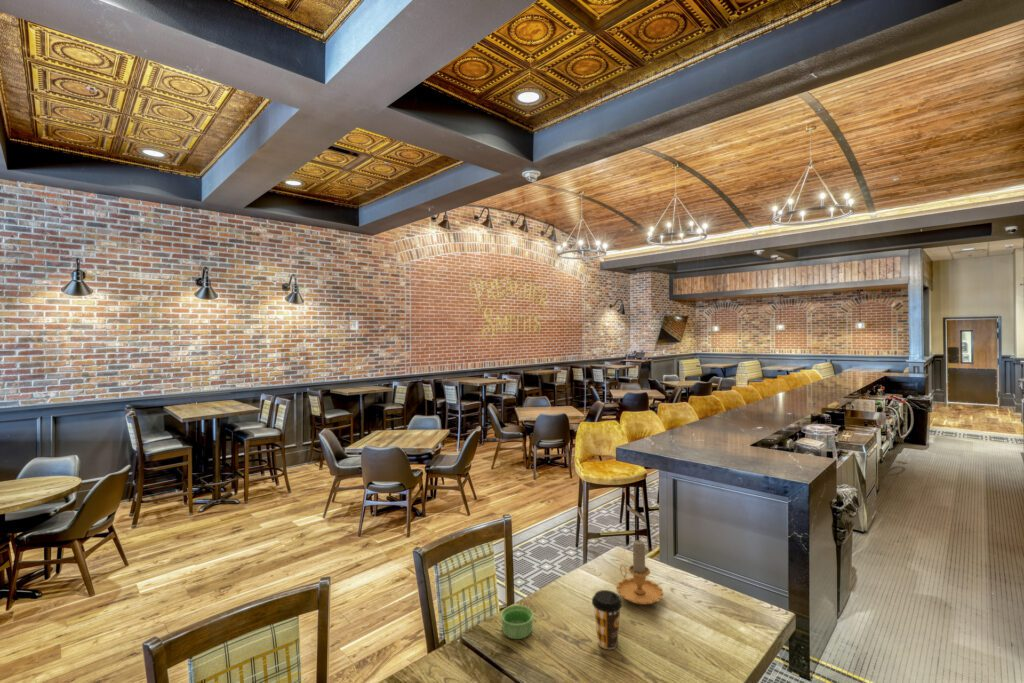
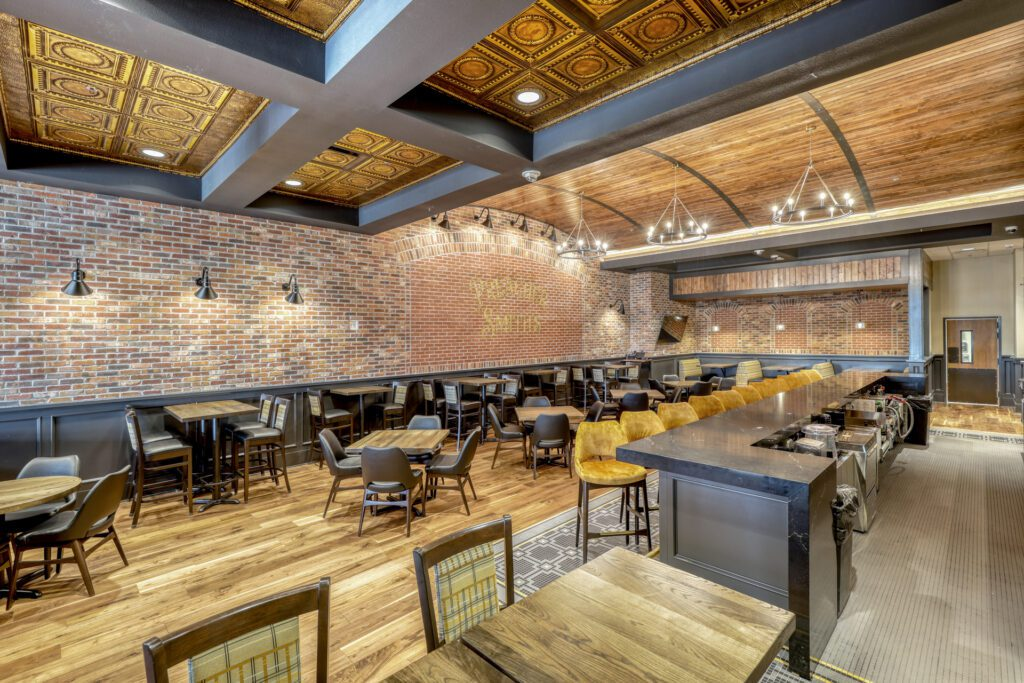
- ramekin (517, 622)
- coffee cup (607, 619)
- candle (636, 565)
